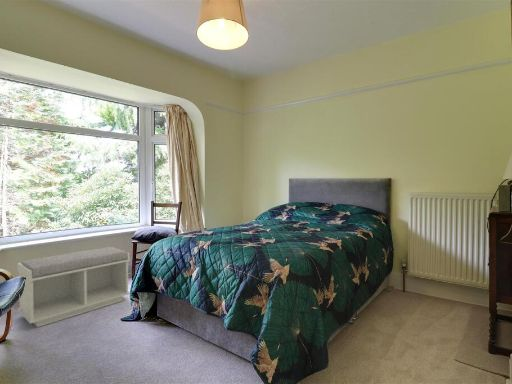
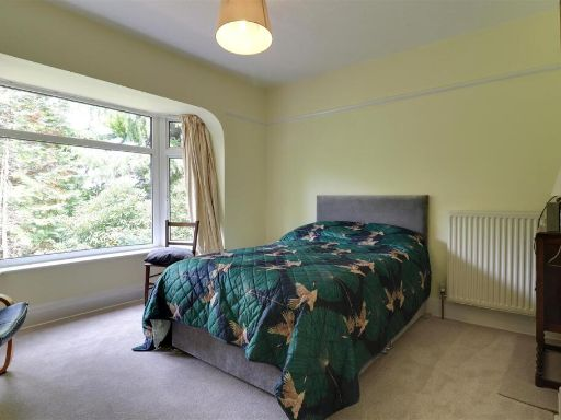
- bench (77, 281)
